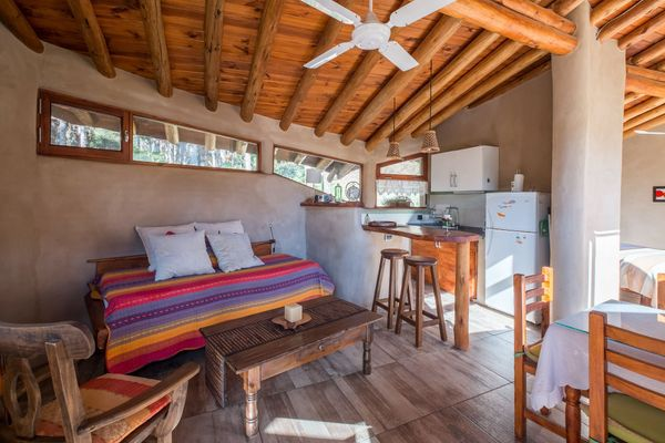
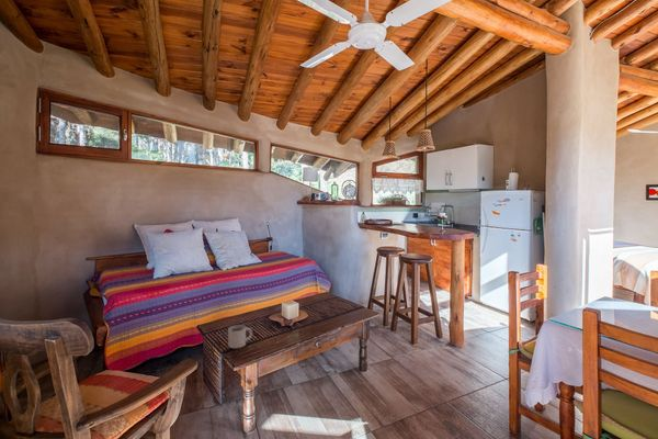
+ mug (240, 335)
